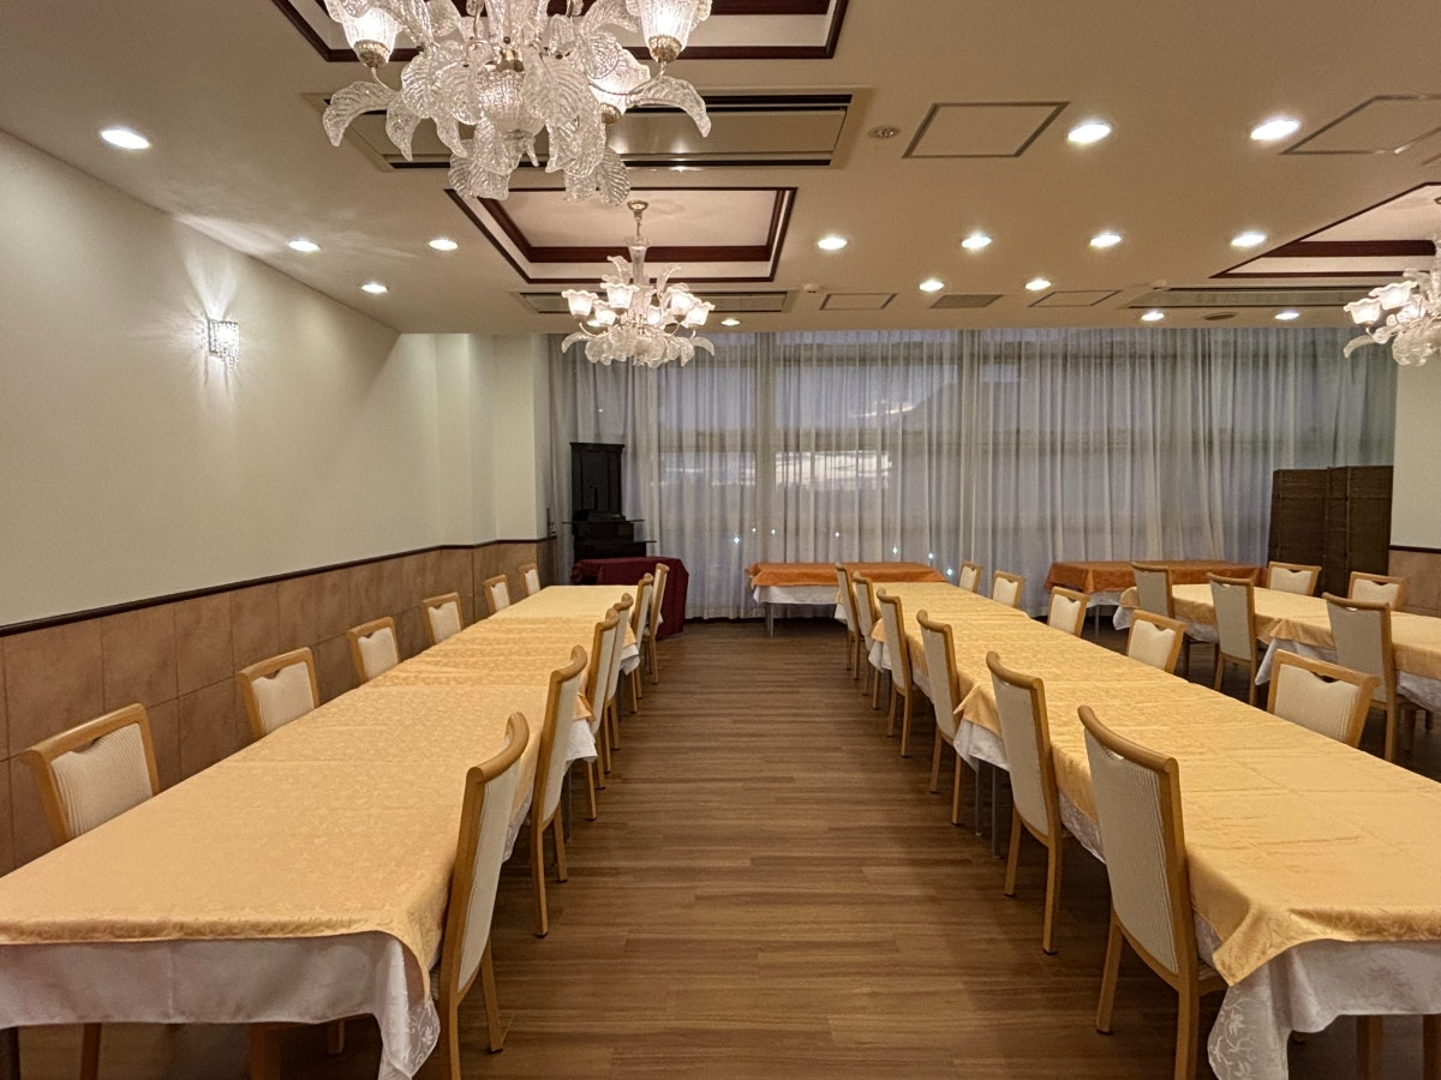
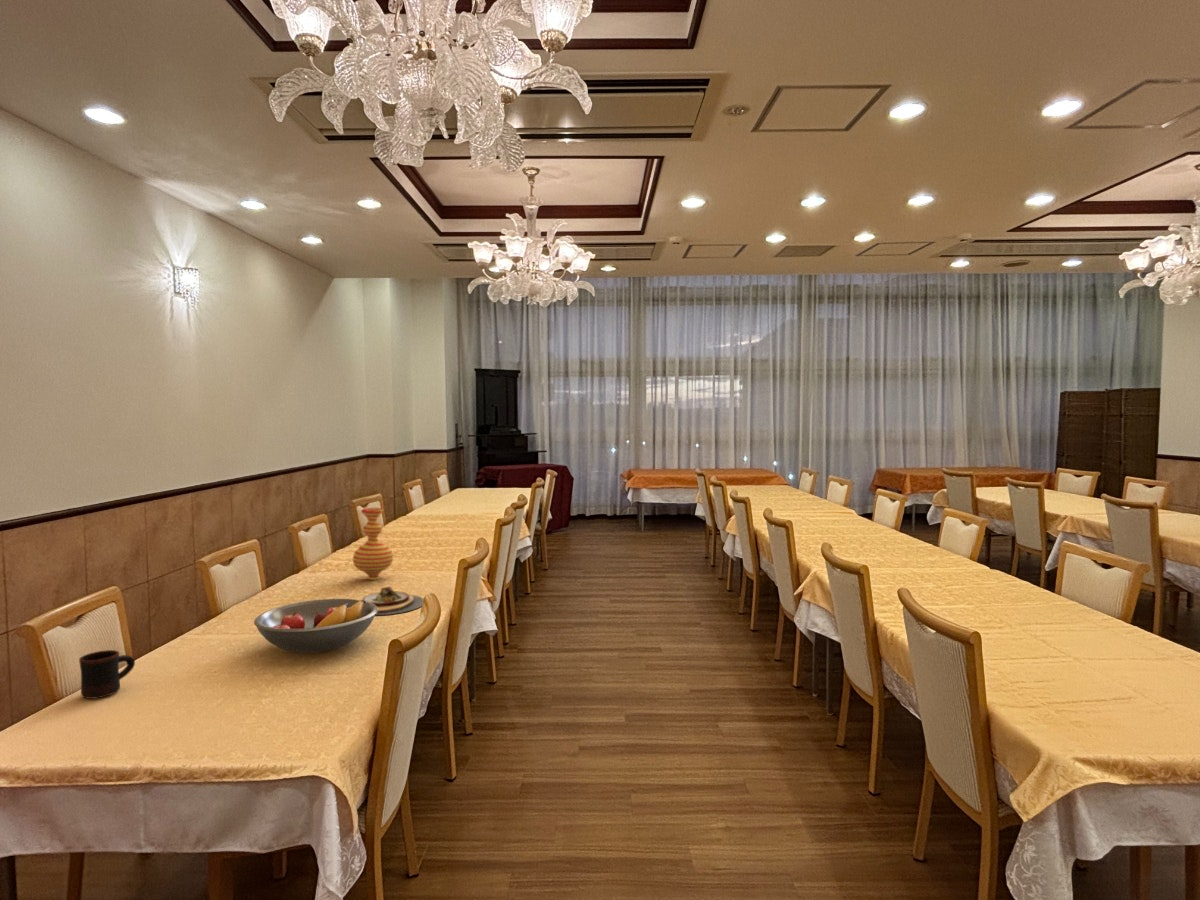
+ plate (386, 596)
+ mug (108, 672)
+ vase (372, 543)
+ fruit bowl (318, 624)
